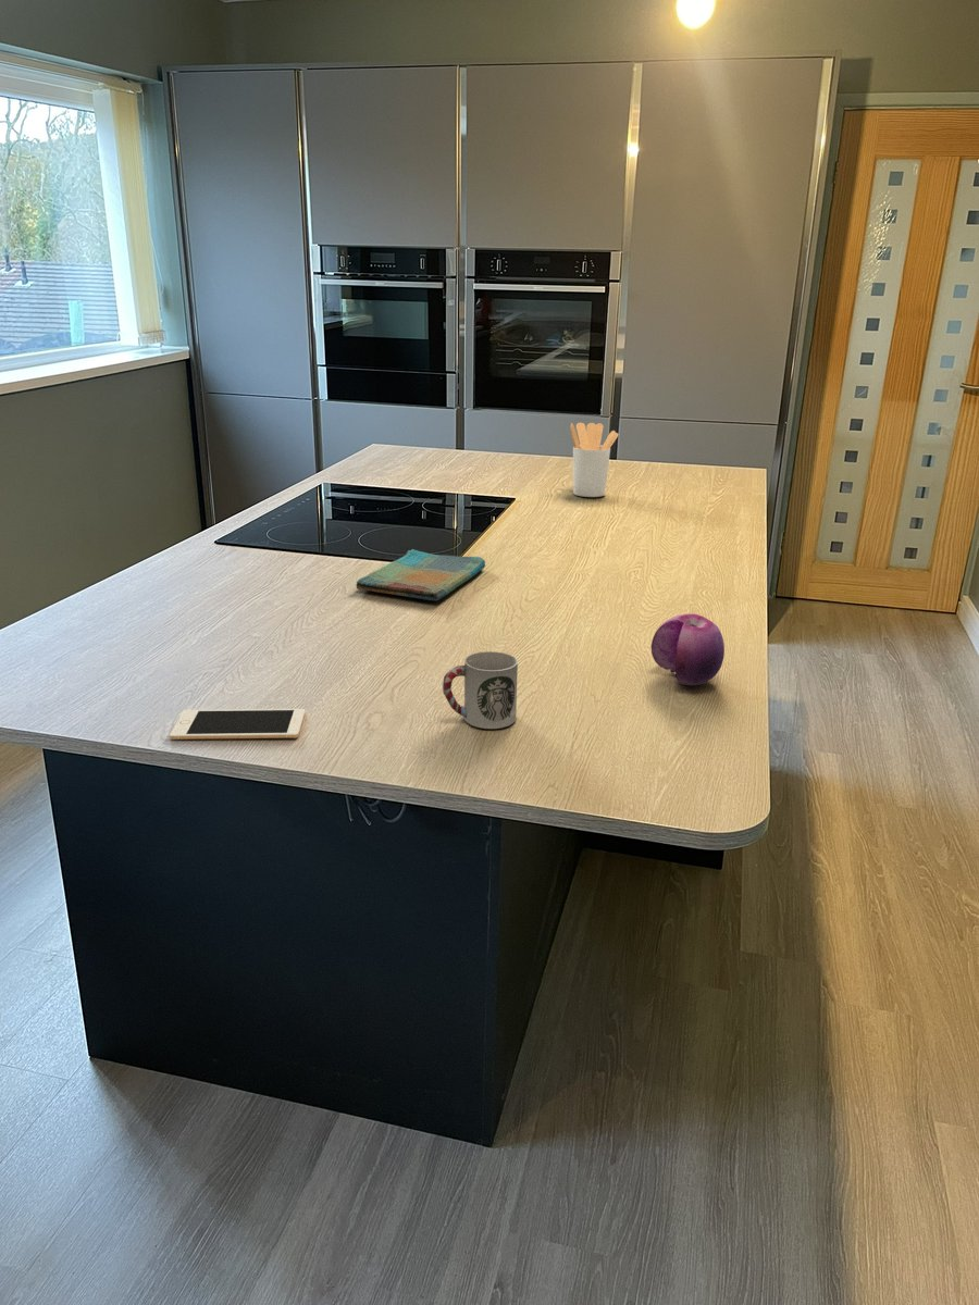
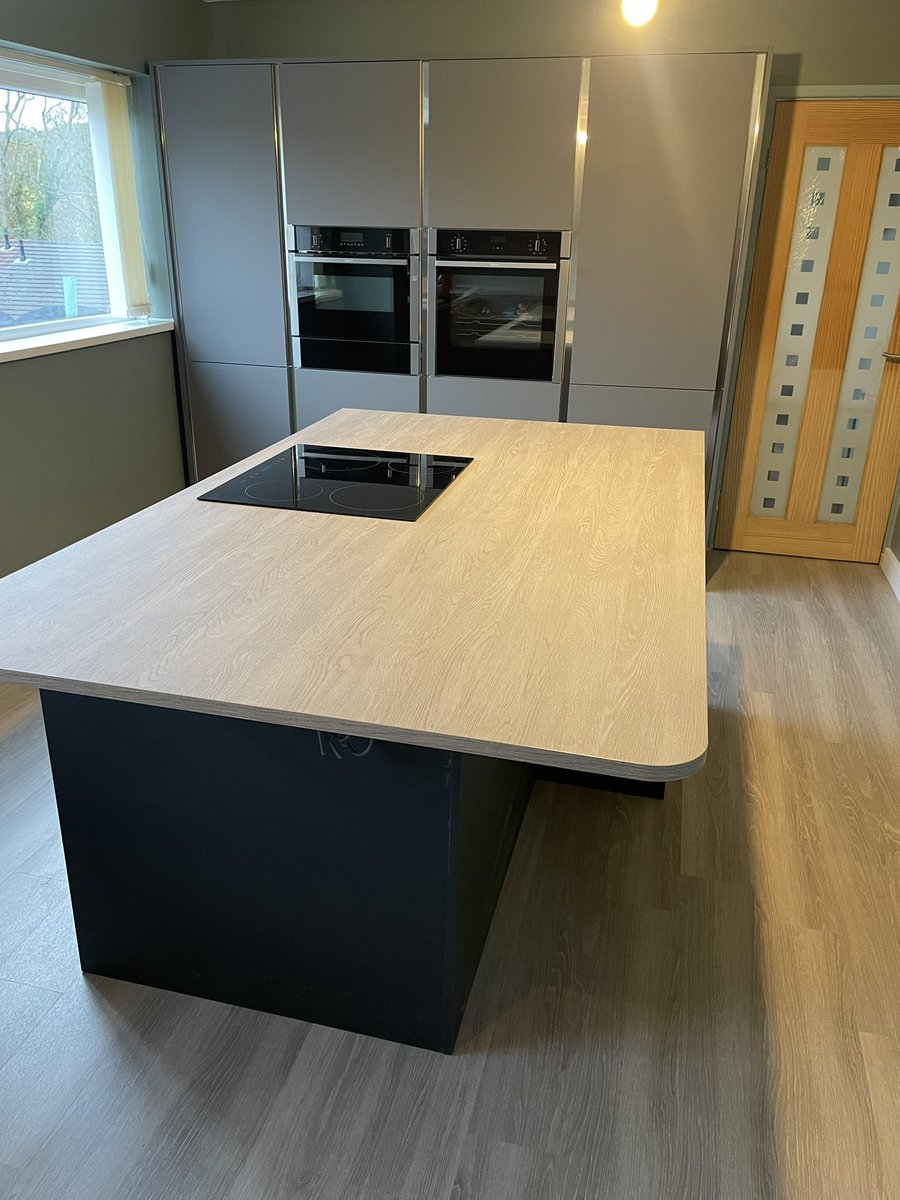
- dish towel (423, 573)
- cell phone (239, 723)
- cup (479, 691)
- fruit (689, 648)
- utensil holder (590, 457)
